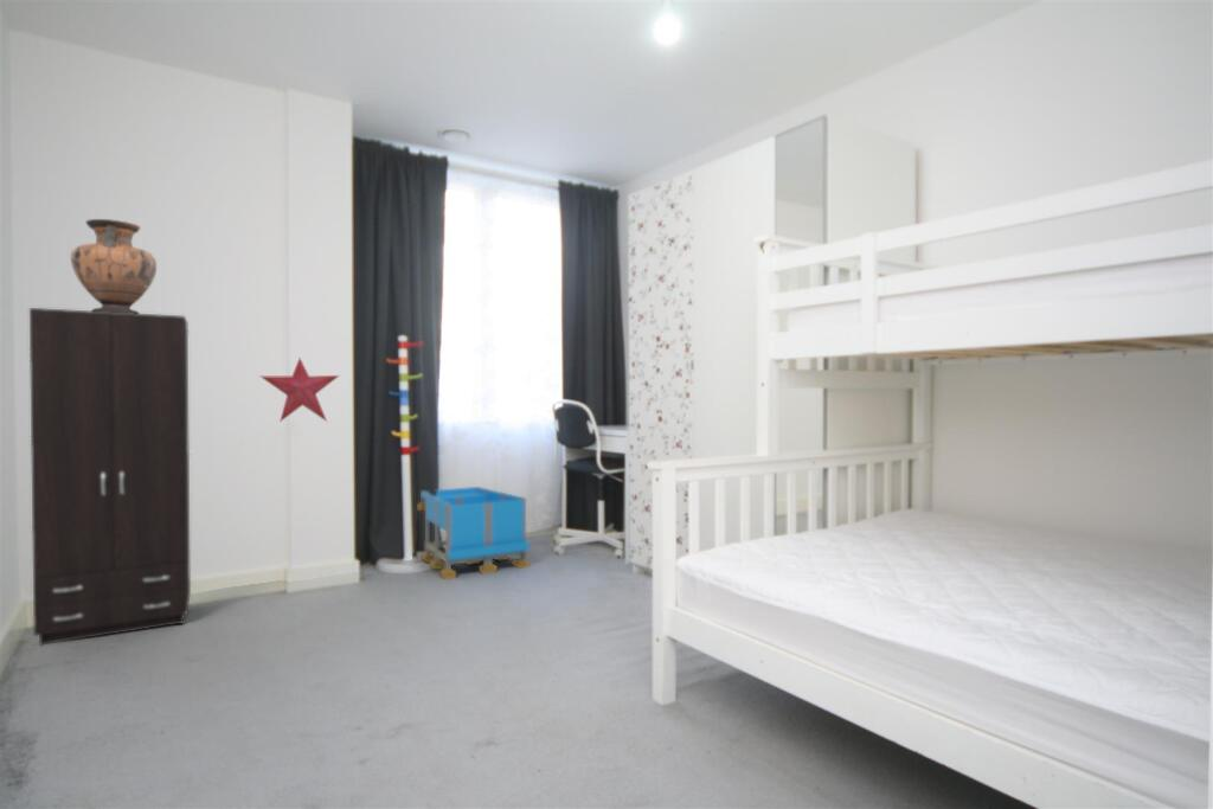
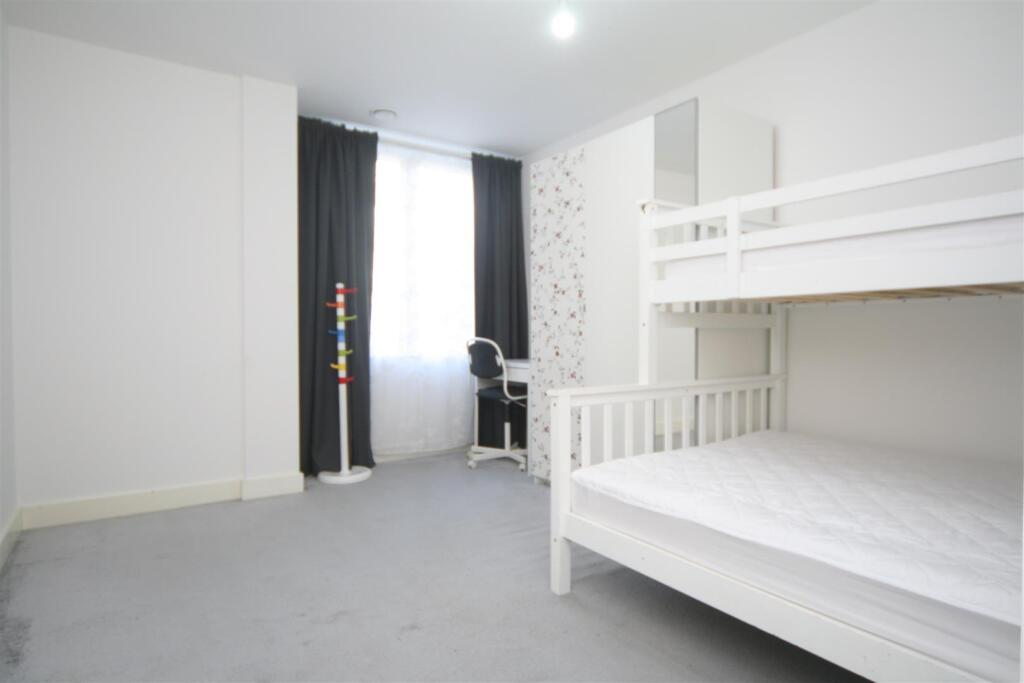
- storage bin (470, 527)
- decorative star (301, 390)
- vase (115, 269)
- cabinet (117, 470)
